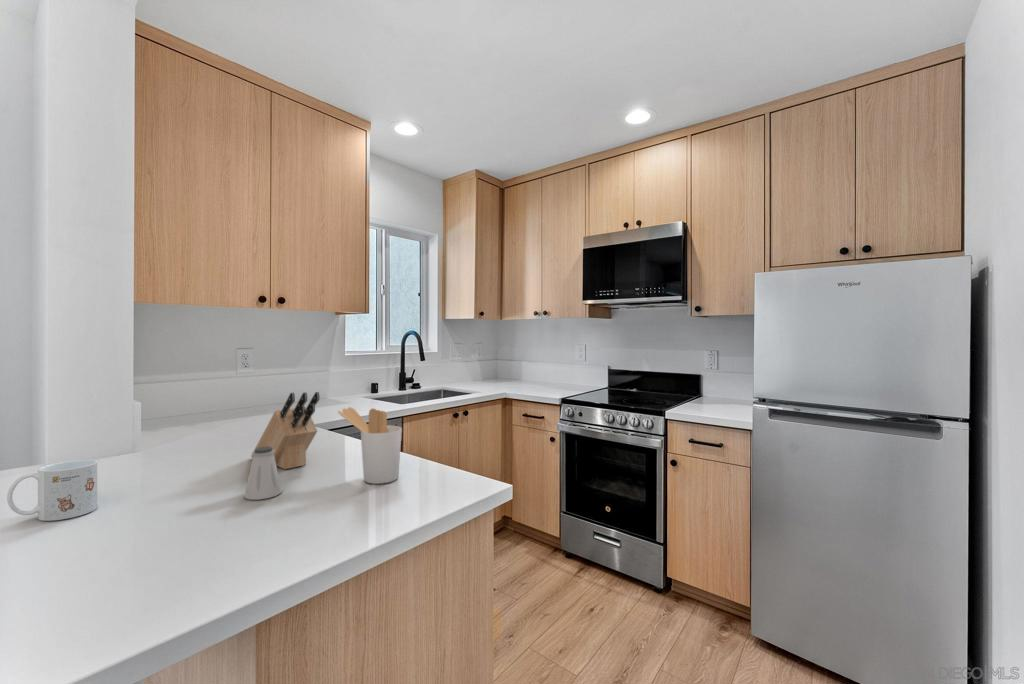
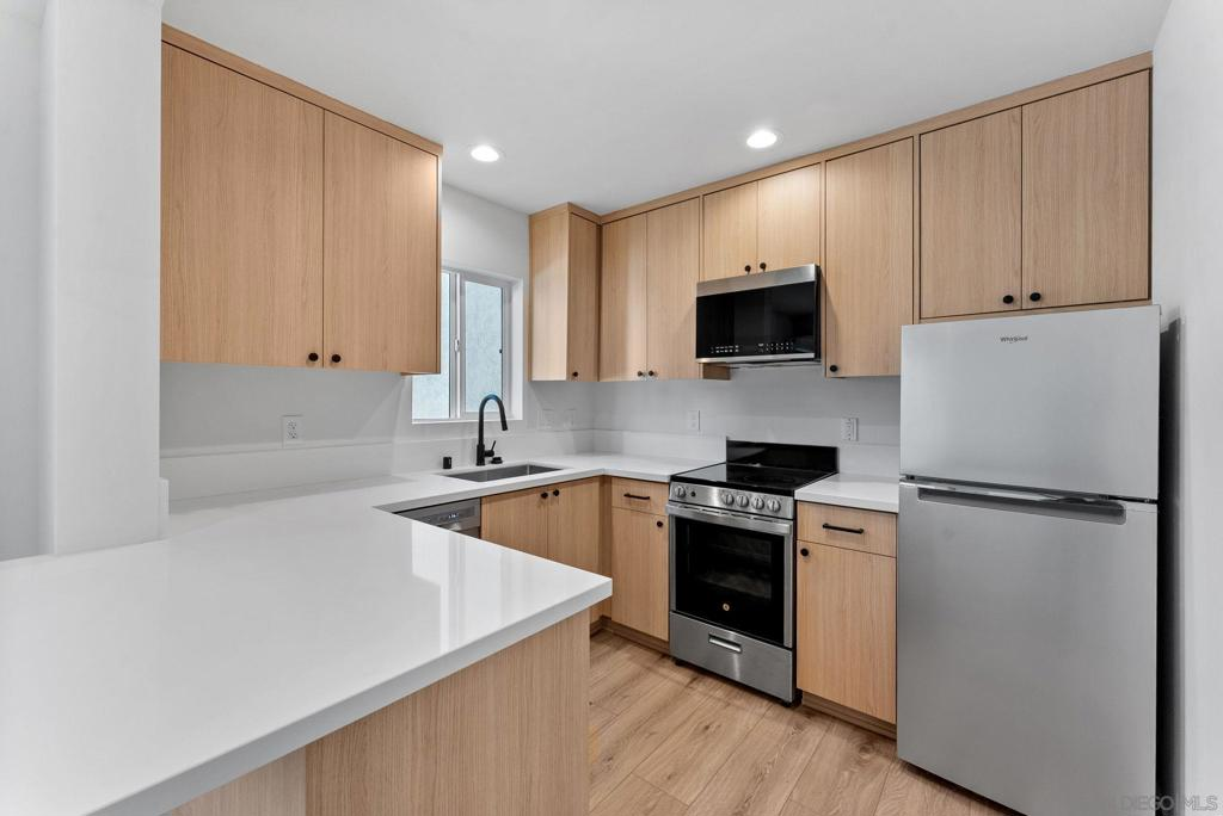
- mug (54, 491)
- knife block (286, 426)
- saltshaker (263, 471)
- utensil holder (370, 442)
